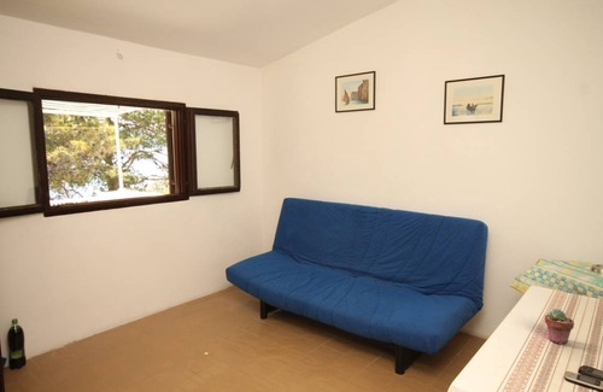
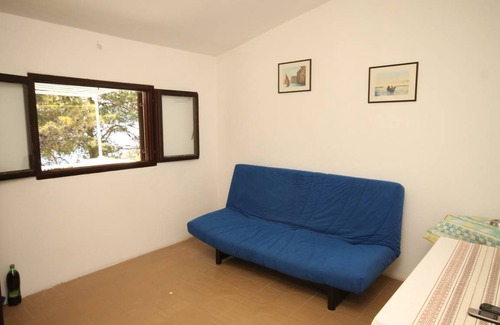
- potted succulent (558, 324)
